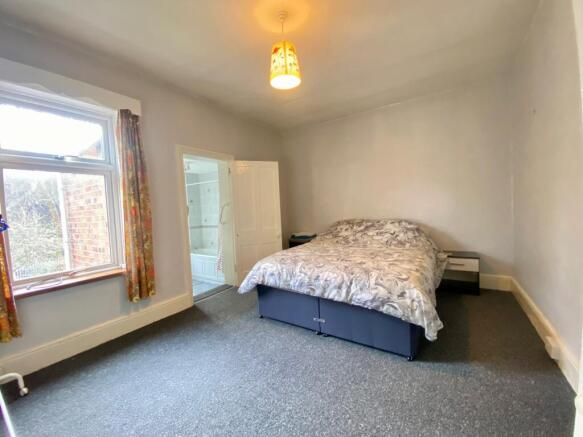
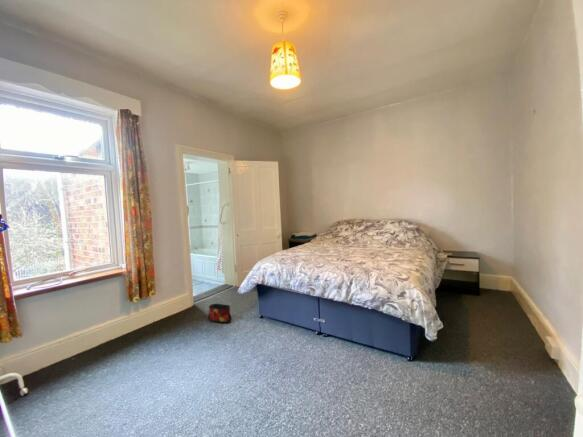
+ bag (220, 312)
